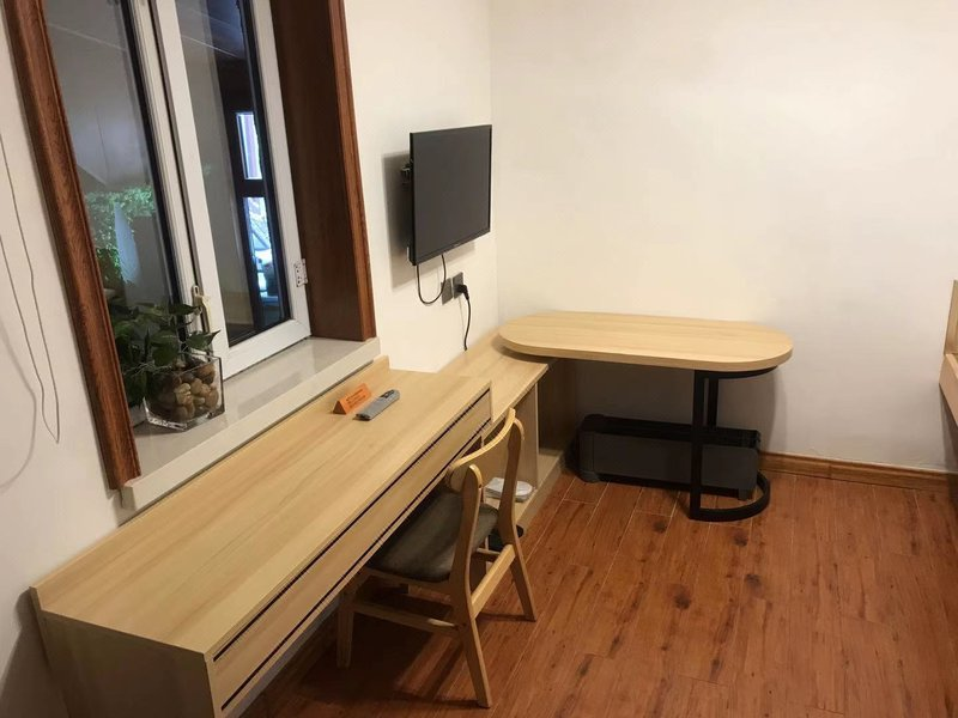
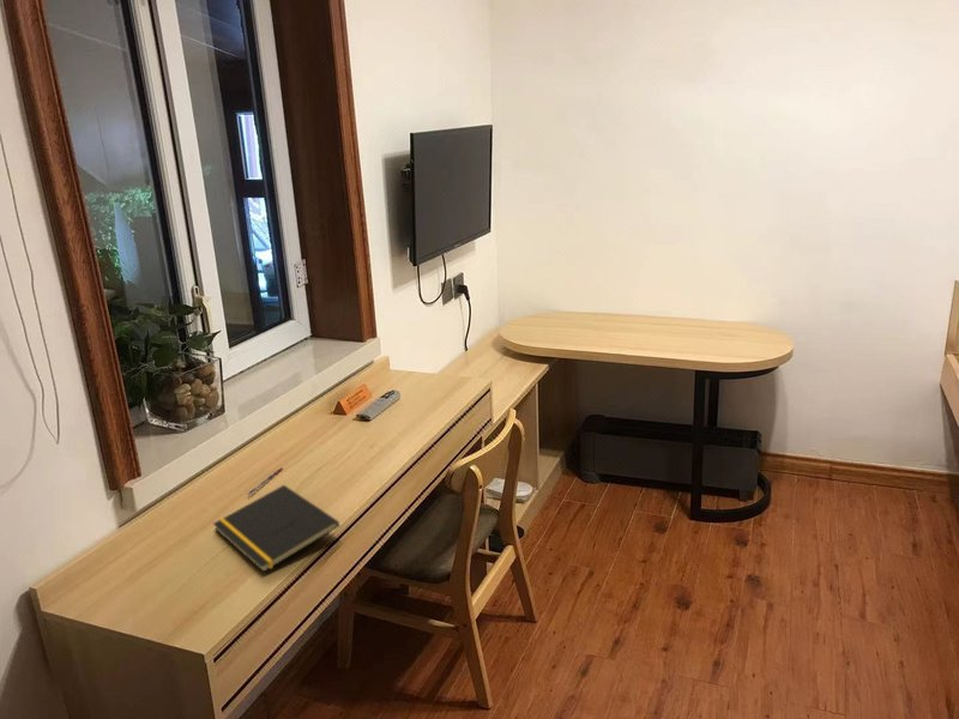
+ pen (265, 481)
+ notepad (275, 525)
